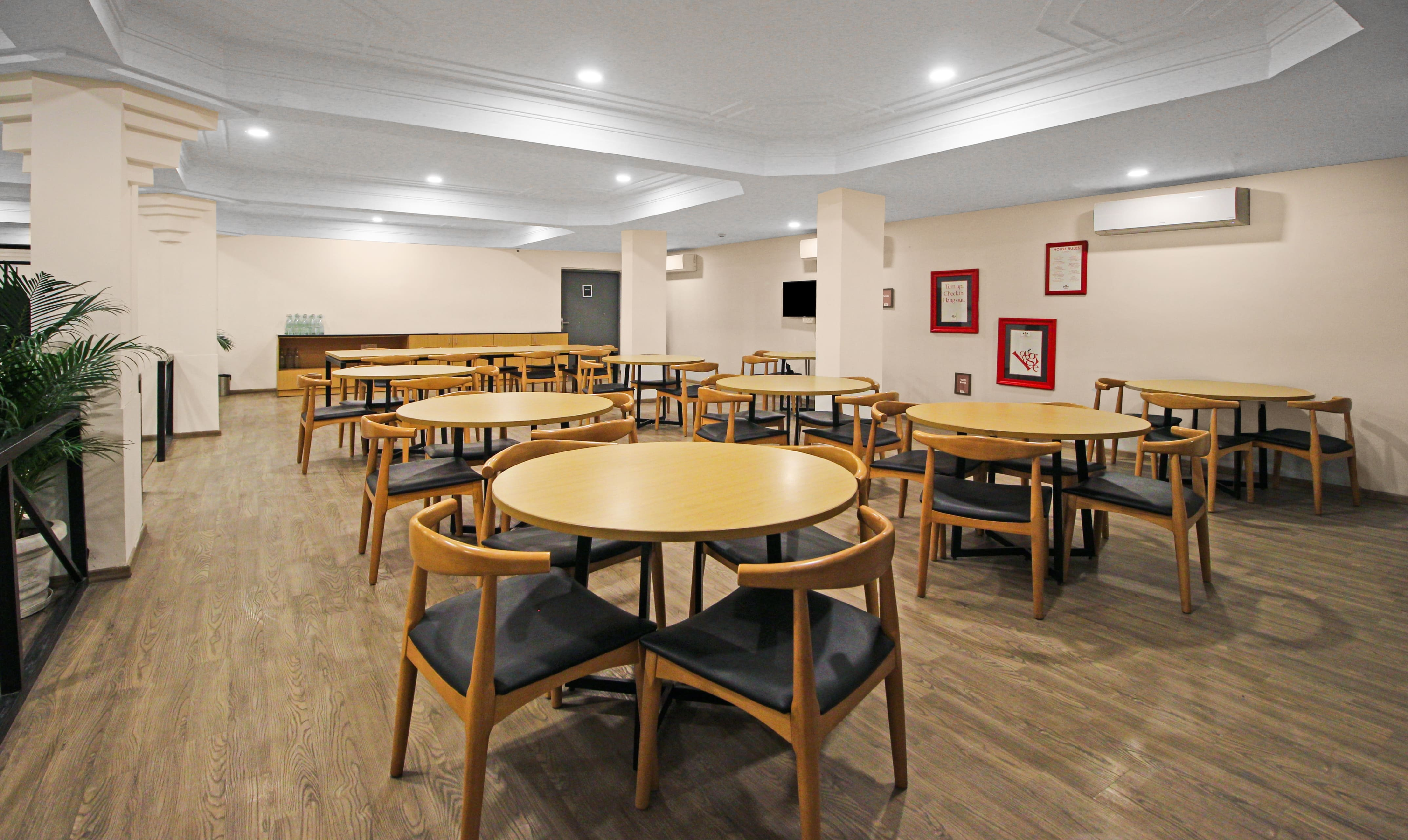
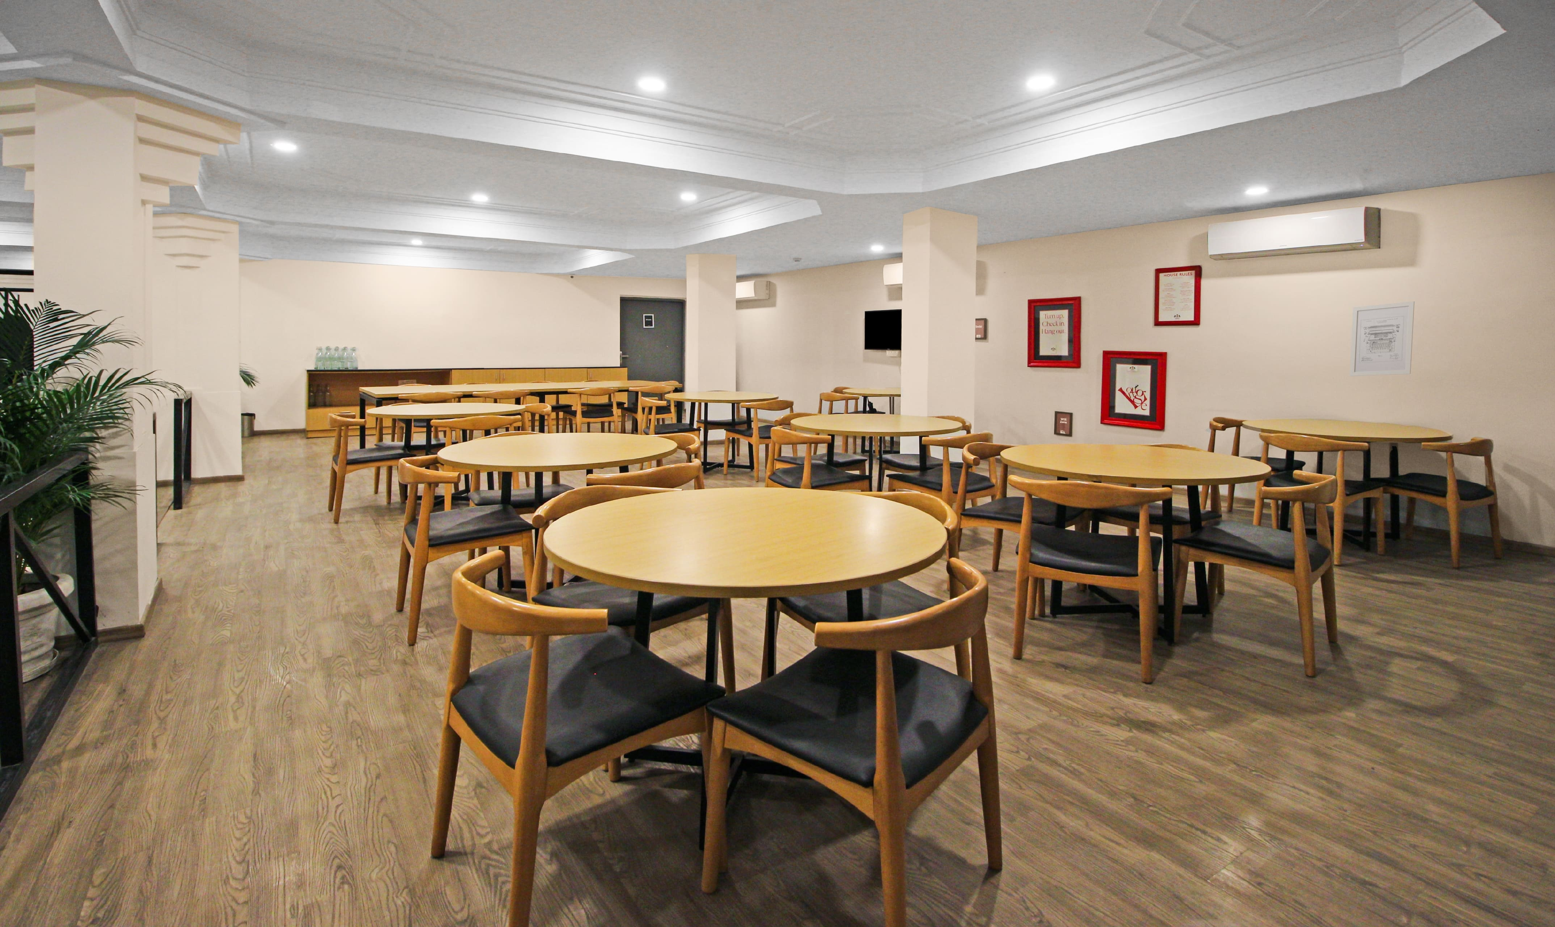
+ wall art (1381, 340)
